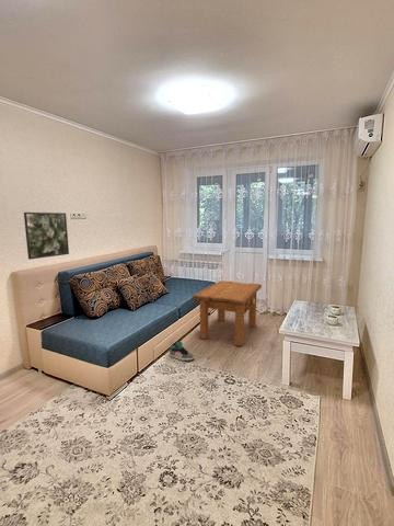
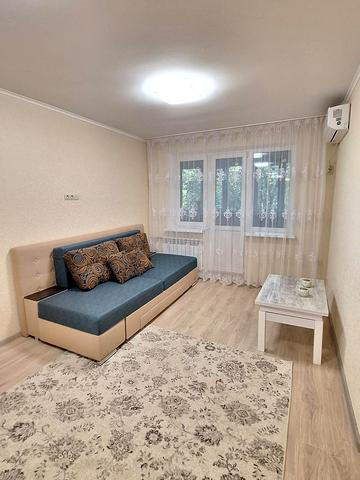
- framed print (48, 235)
- side table (230, 310)
- sneaker (181, 348)
